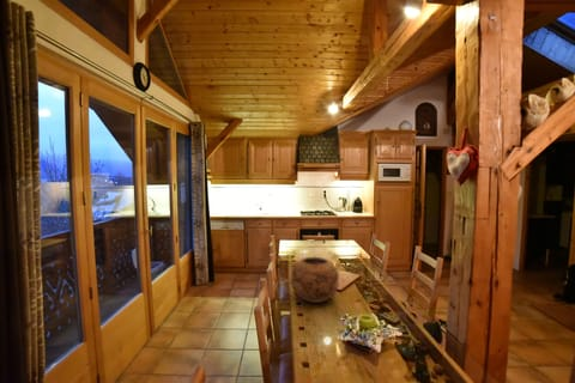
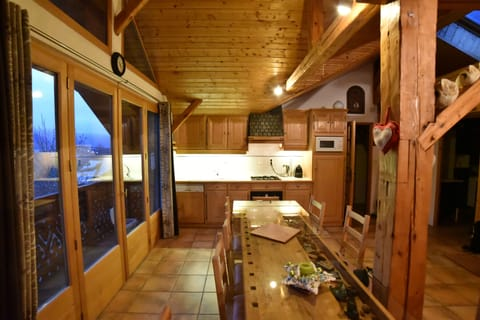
- decorative bowl (314, 279)
